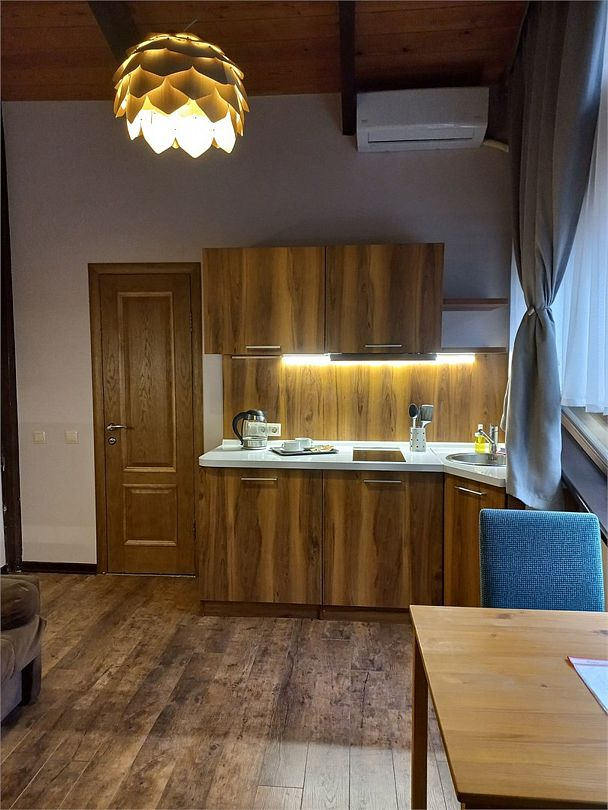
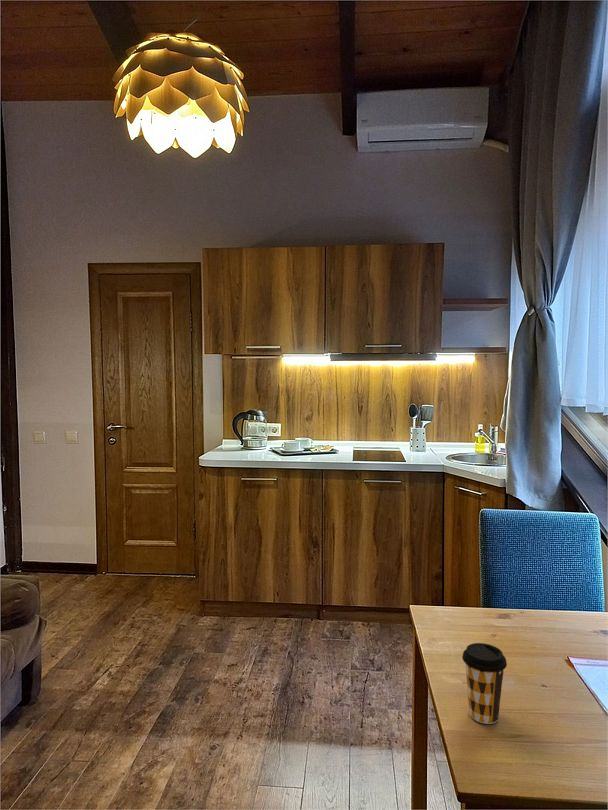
+ coffee cup (483, 683)
